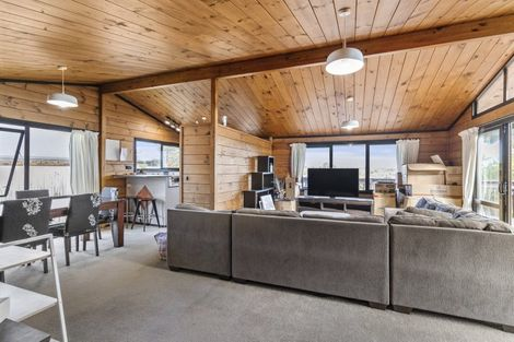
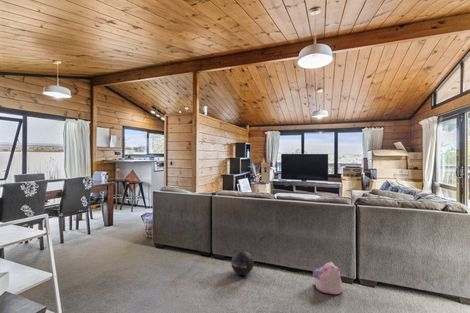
+ plush toy (327, 276)
+ ball (242, 262)
